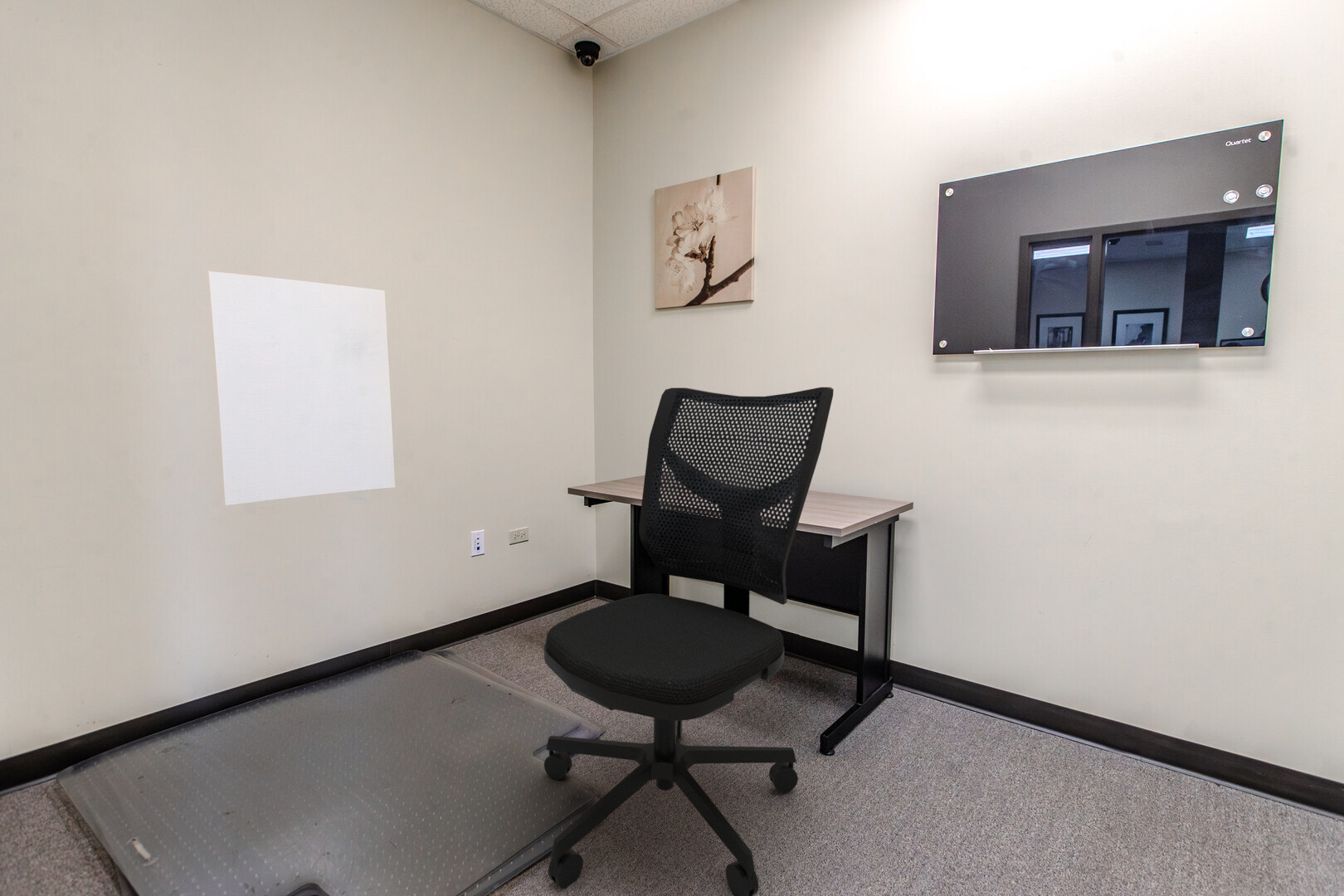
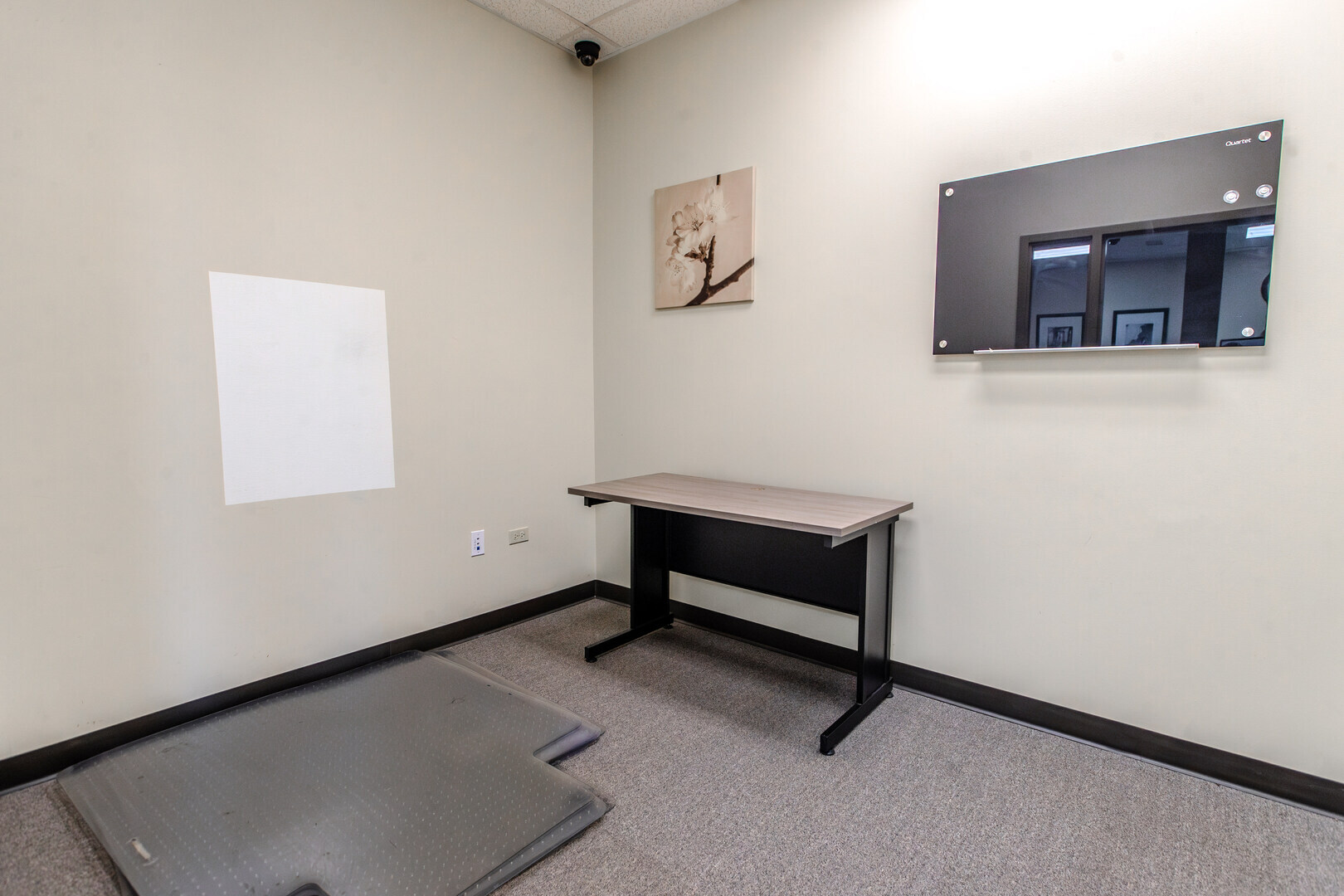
- office chair (668, 602)
